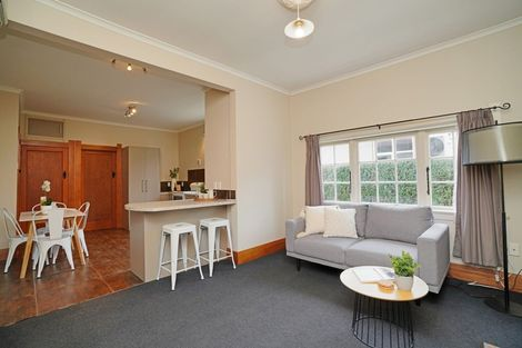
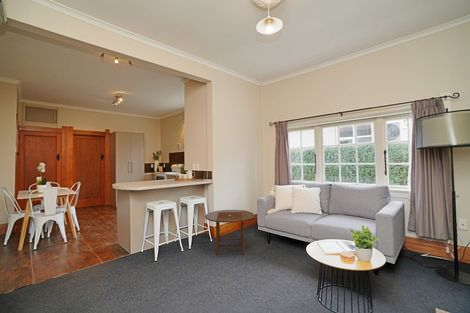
+ side table (230, 239)
